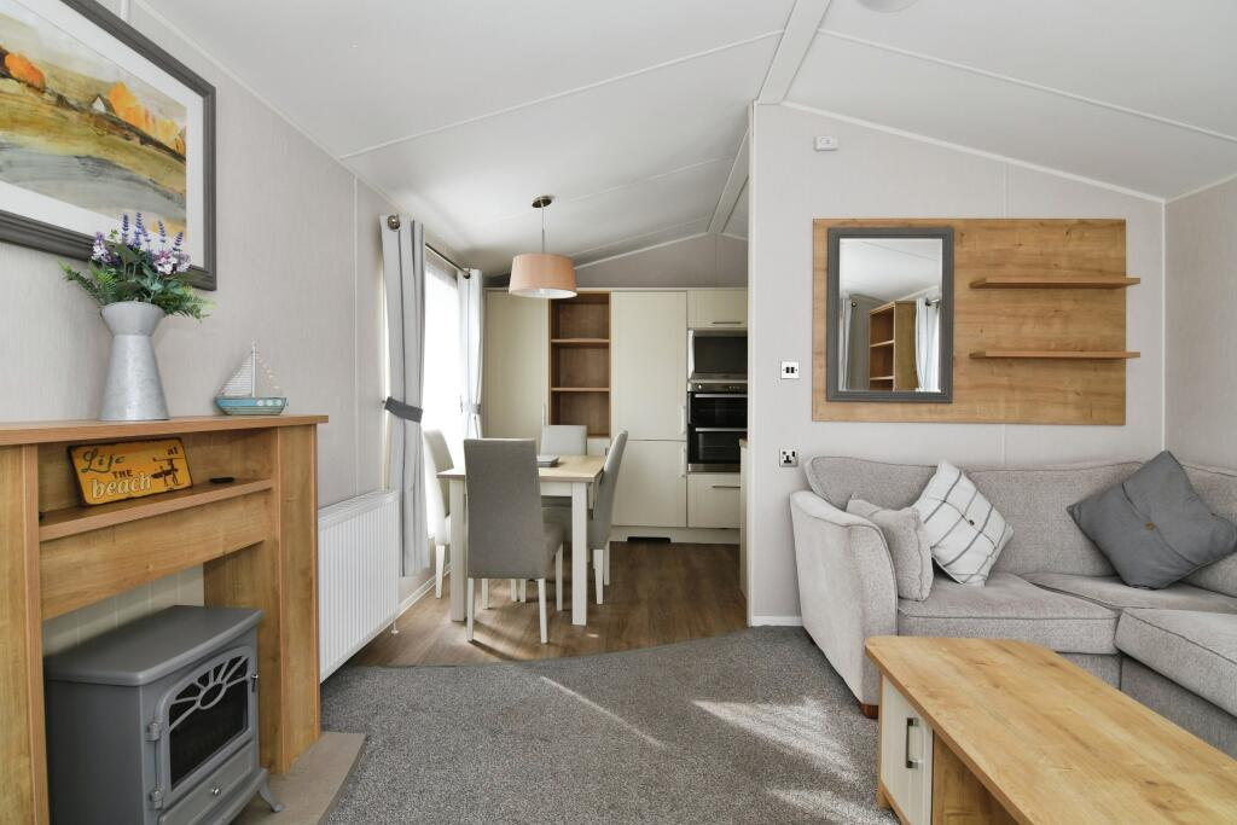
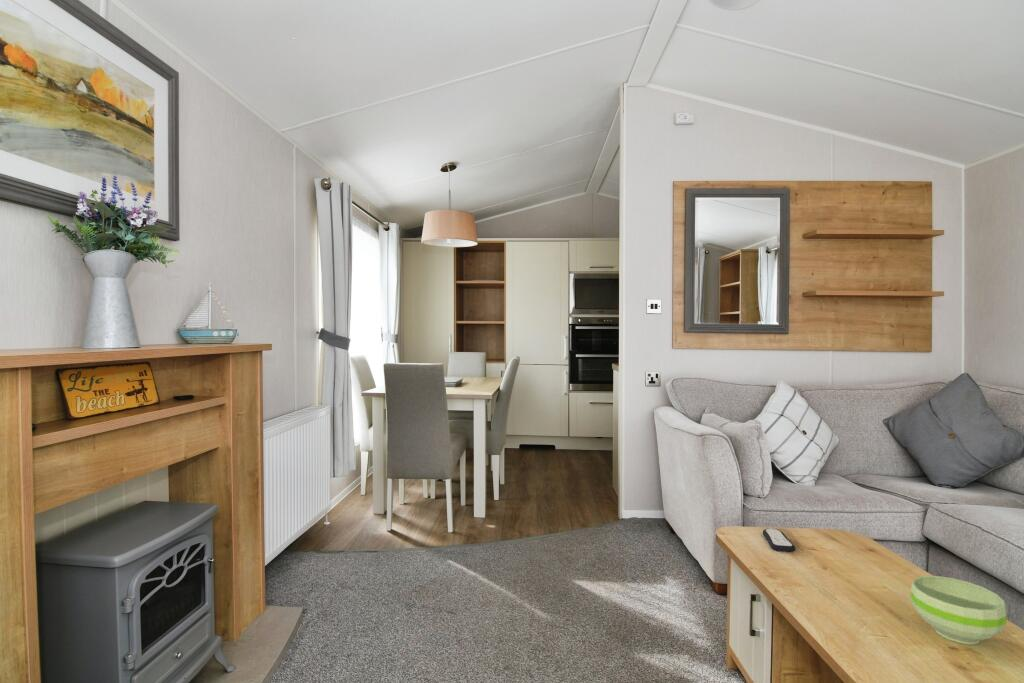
+ remote control (777, 539)
+ bowl (956, 613)
